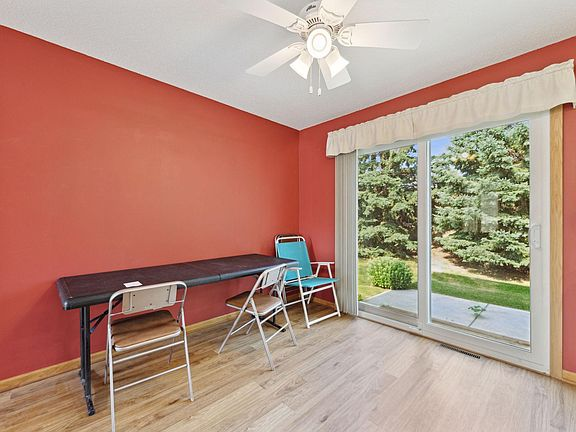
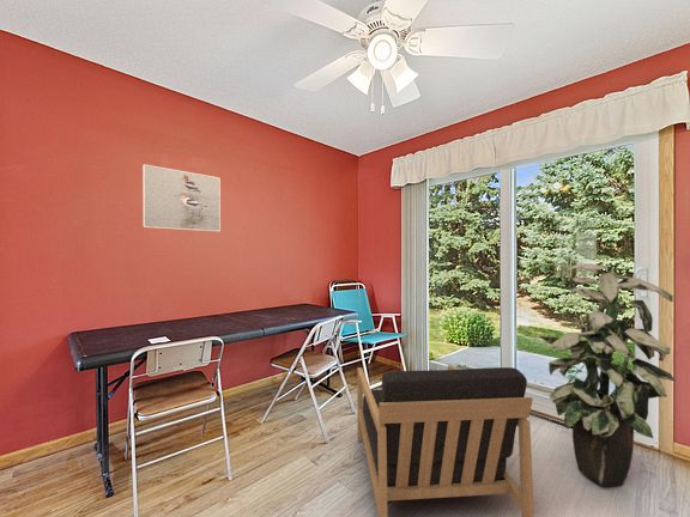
+ indoor plant (599, 367)
+ armchair (425, 414)
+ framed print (183, 200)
